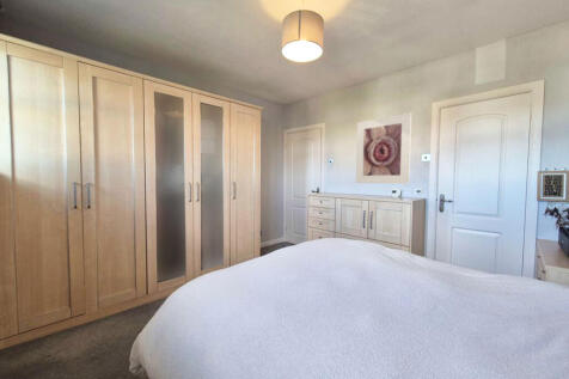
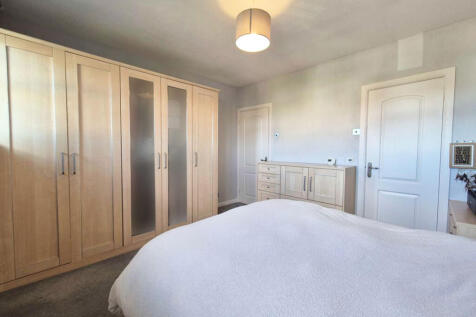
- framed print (381, 151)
